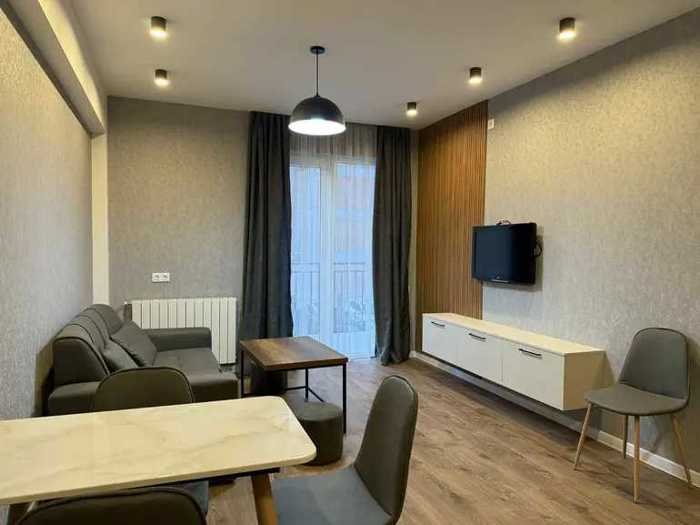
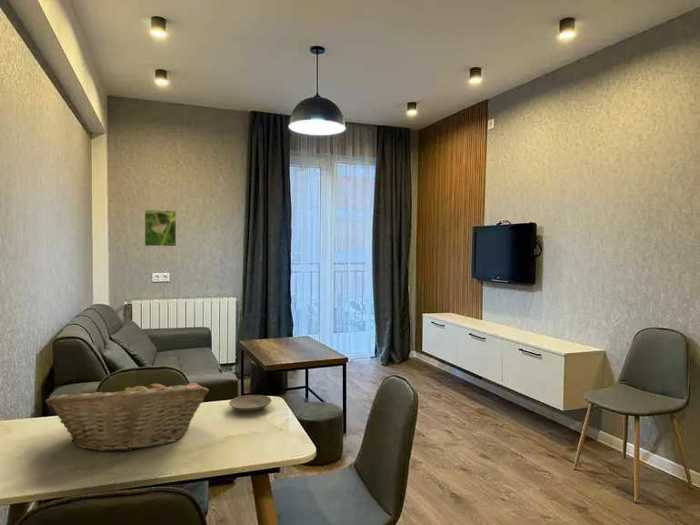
+ fruit basket (131, 407)
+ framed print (160, 228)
+ plate (250, 404)
